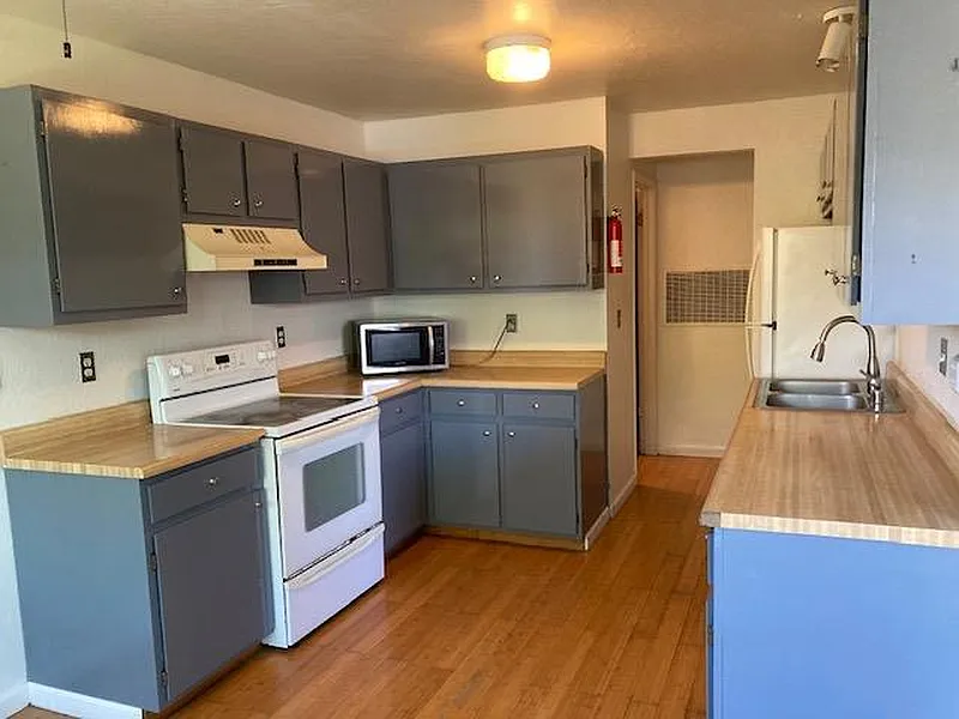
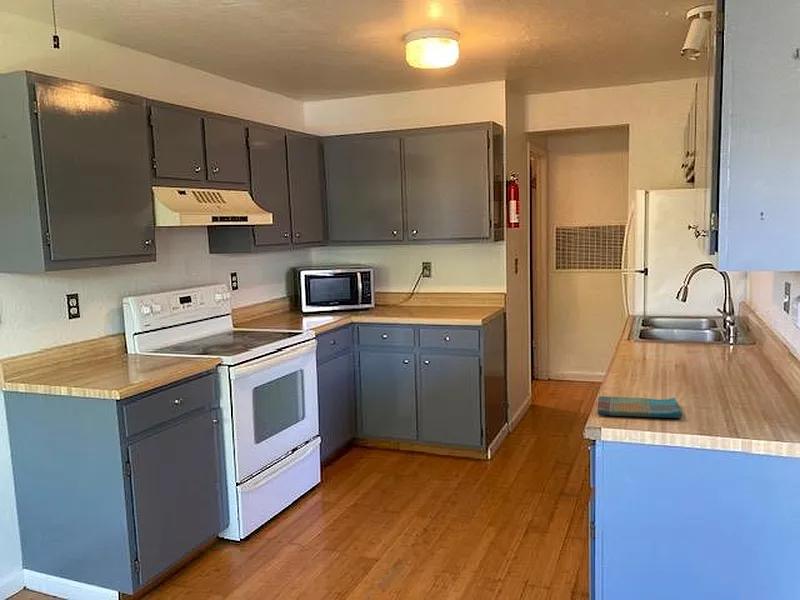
+ dish towel (638, 405)
